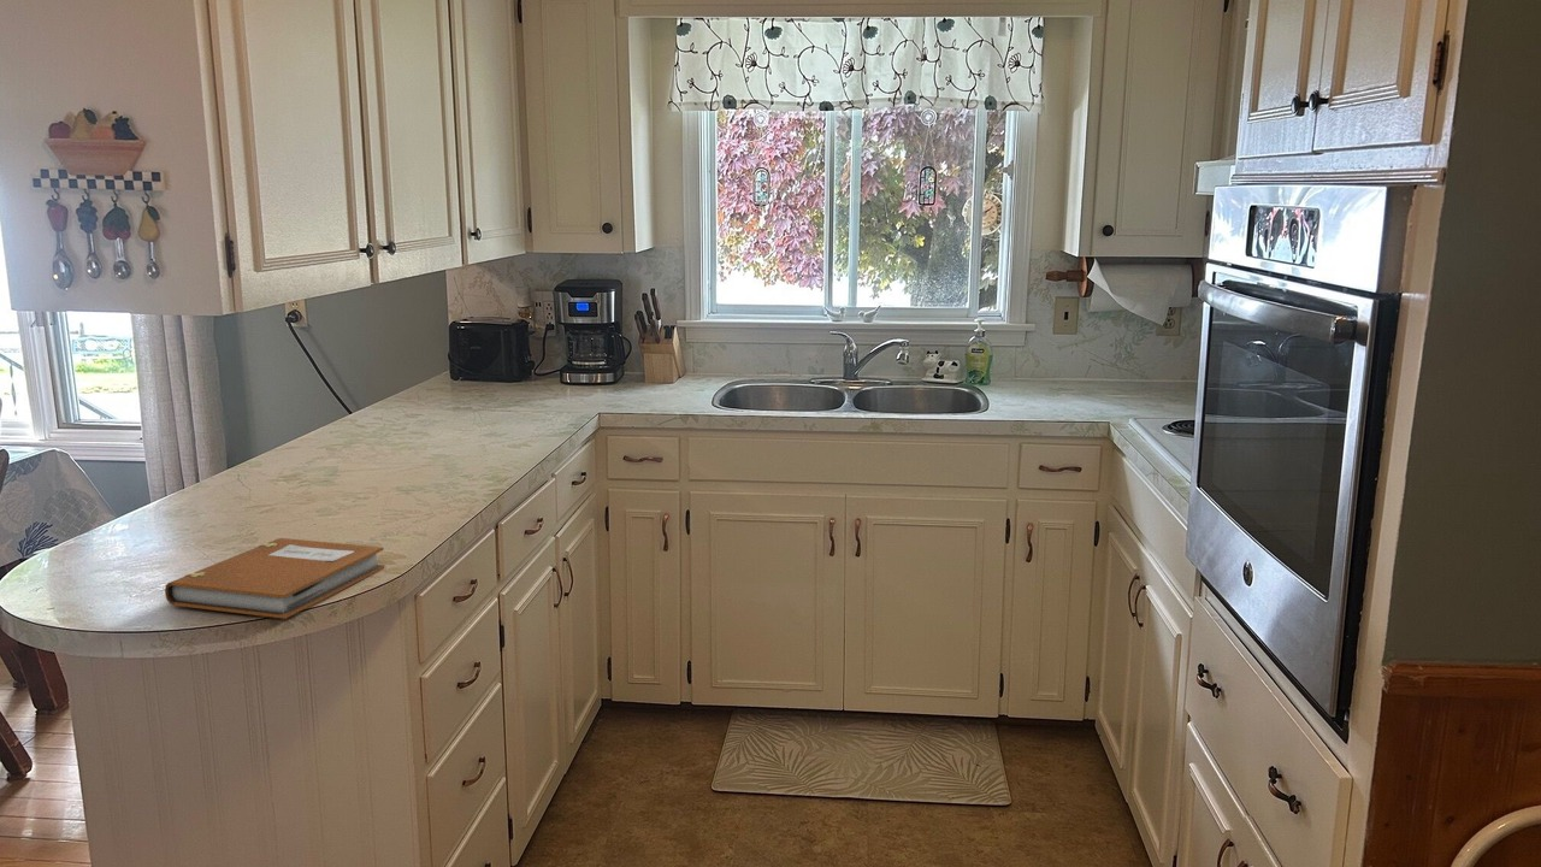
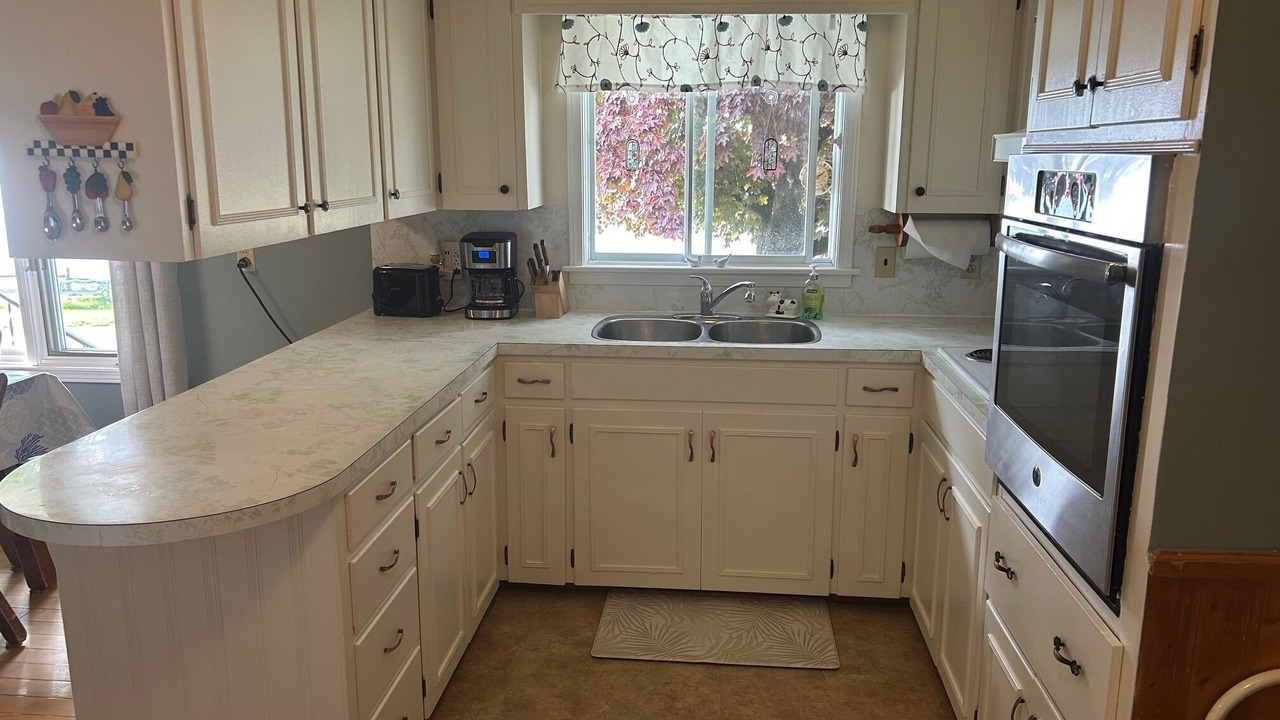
- notebook (282, 573)
